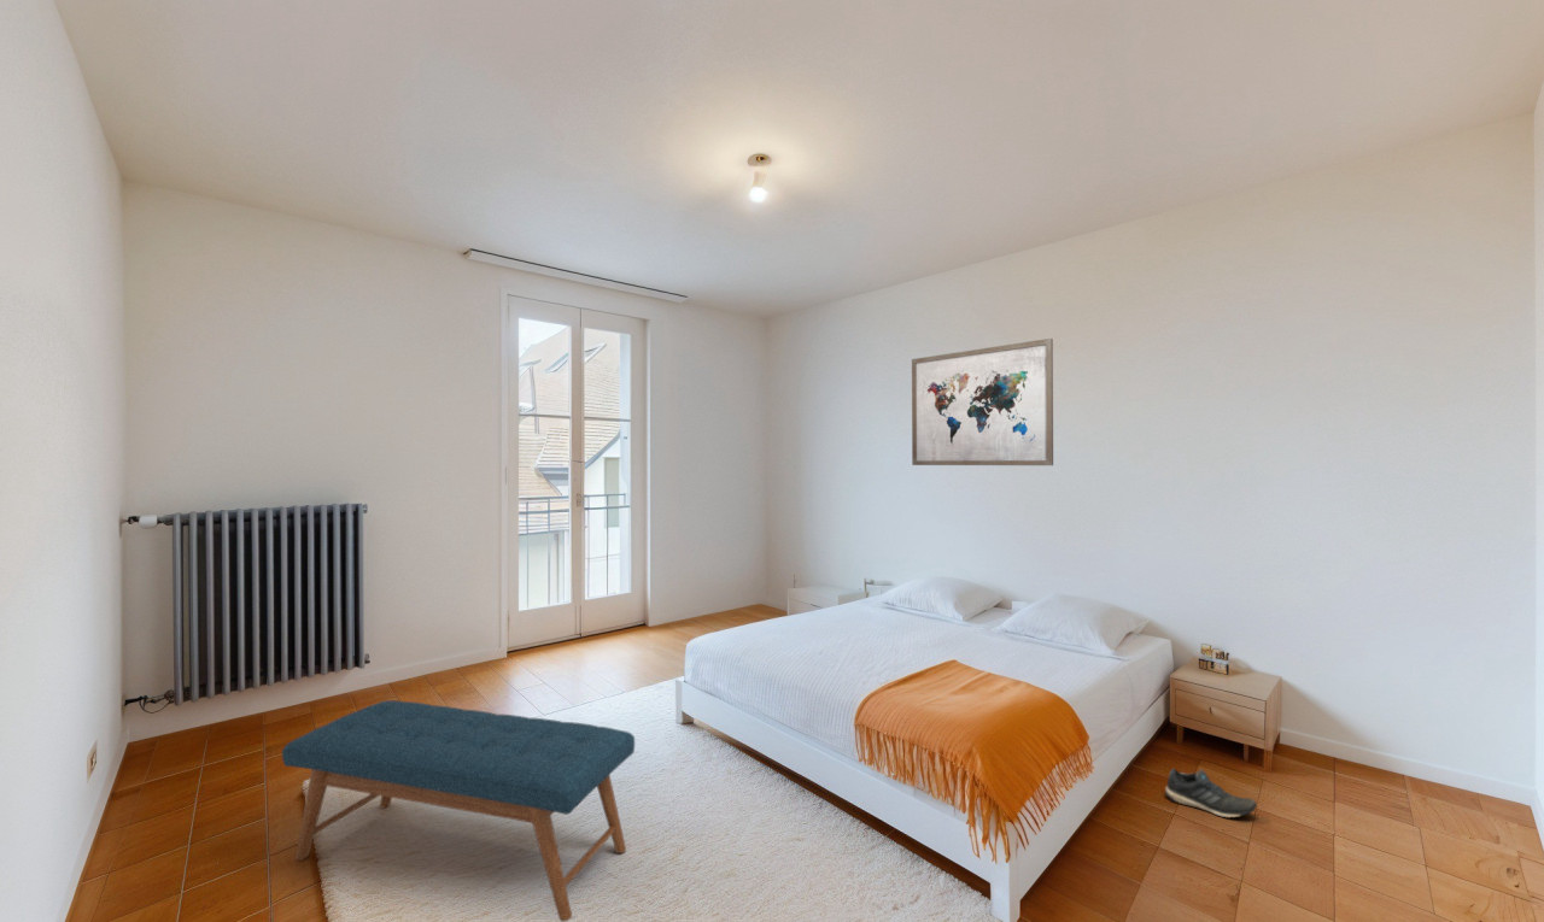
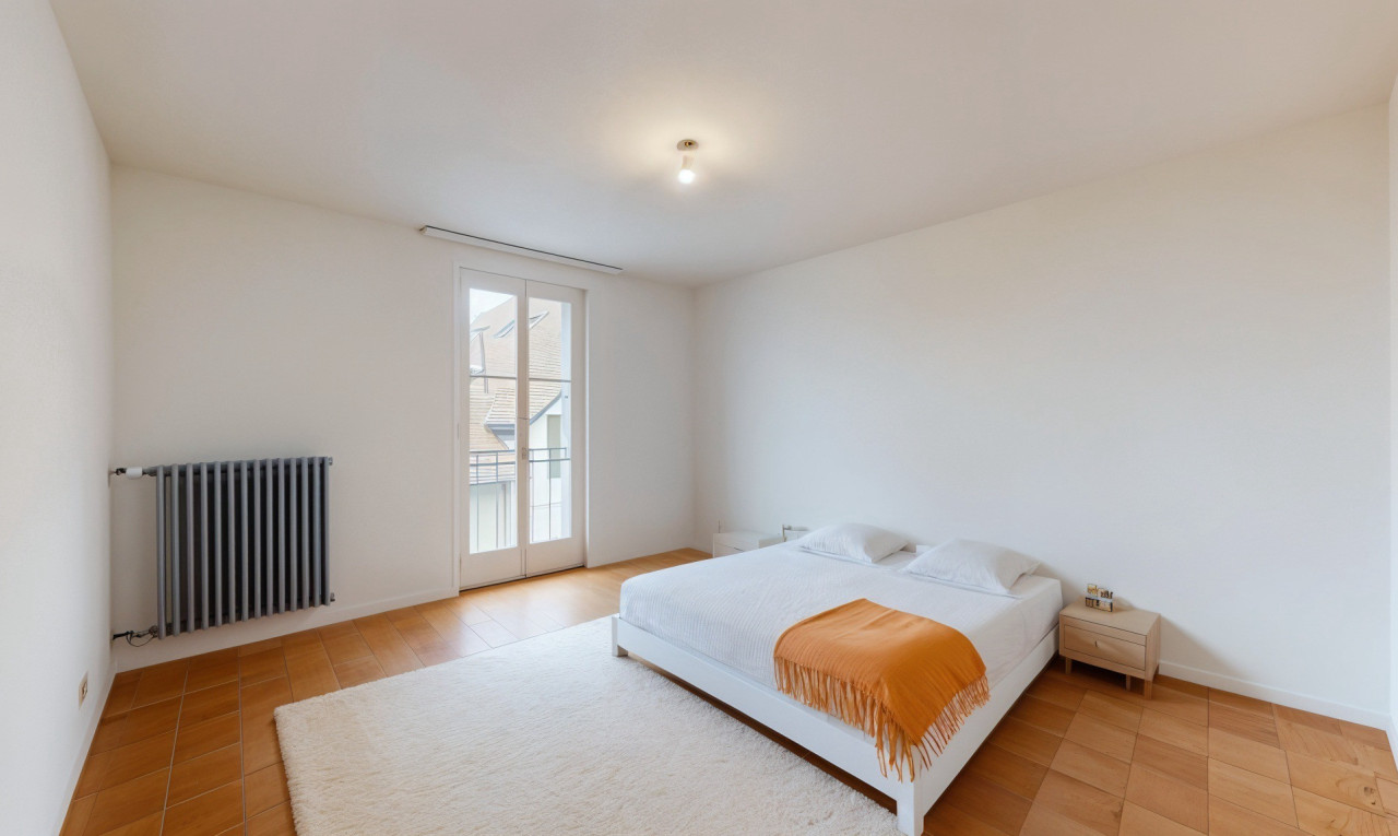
- shoe (1210, 791)
- wall art (976, 407)
- bench (462, 791)
